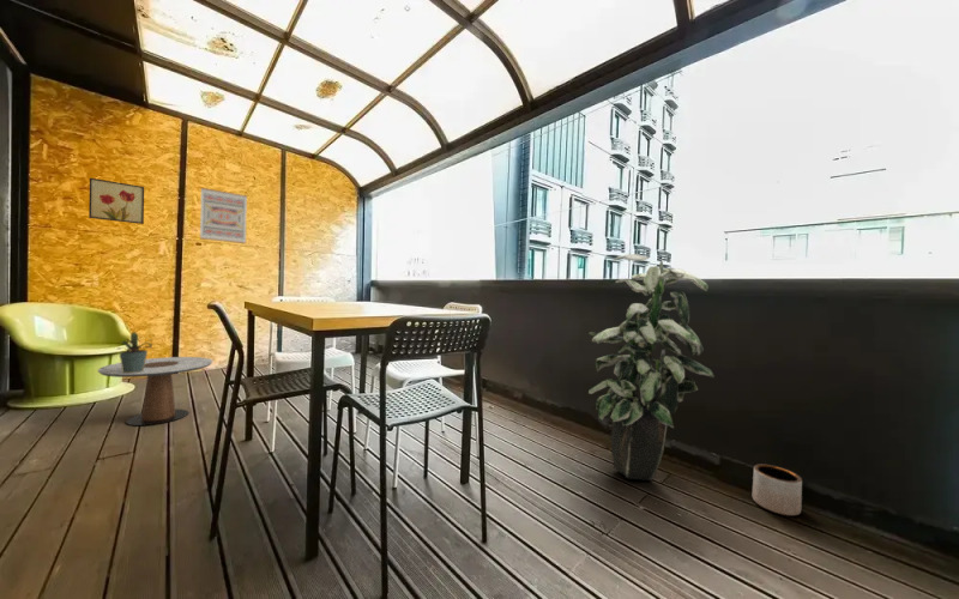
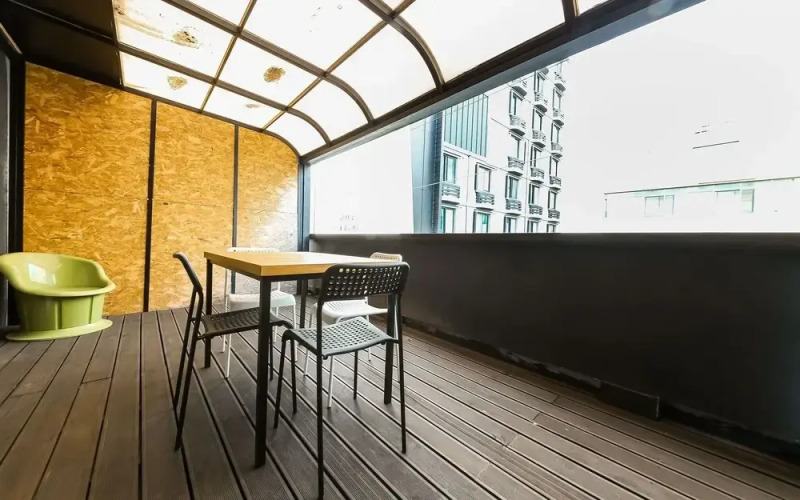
- side table (158, 391)
- wall art (117, 201)
- planter (776, 489)
- potted plant (137, 351)
- indoor plant (641, 363)
- wall art (224, 216)
